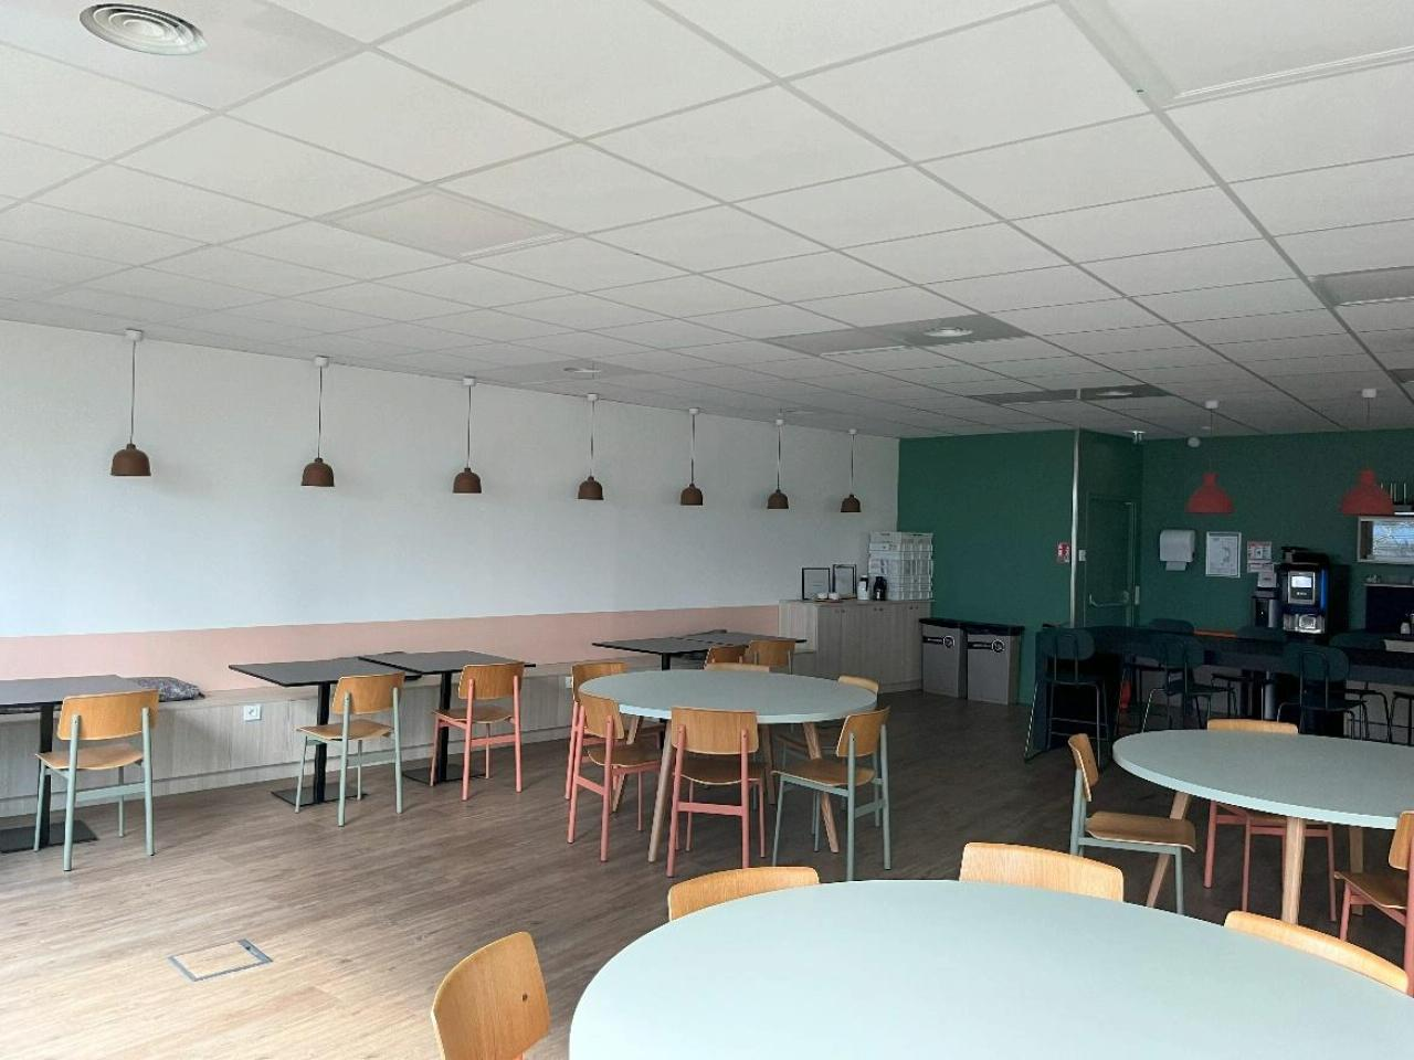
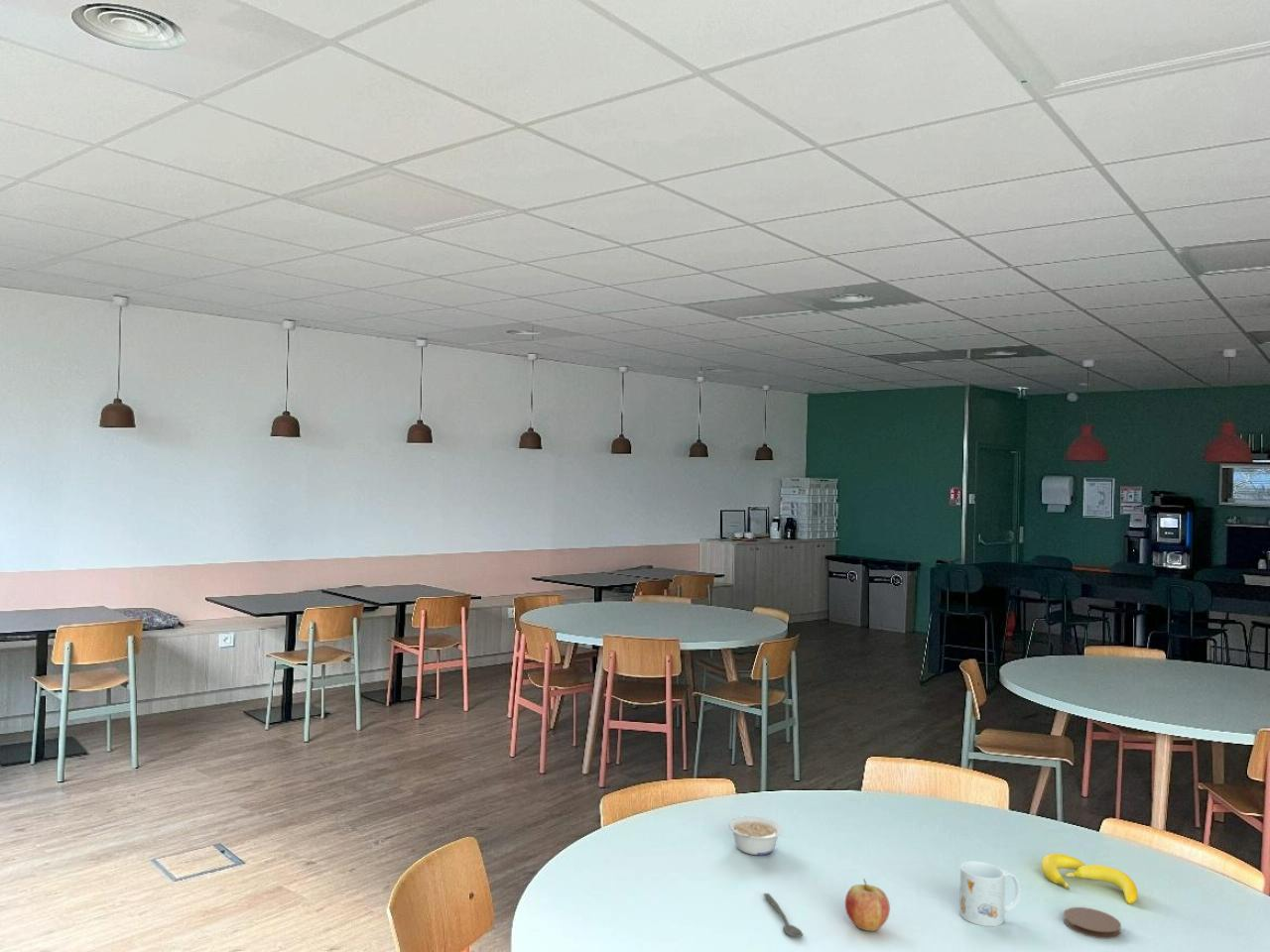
+ spoon (781, 914)
+ banana (1085, 876)
+ mug (991, 892)
+ coaster (1091, 922)
+ fruit (867, 905)
+ legume (755, 835)
